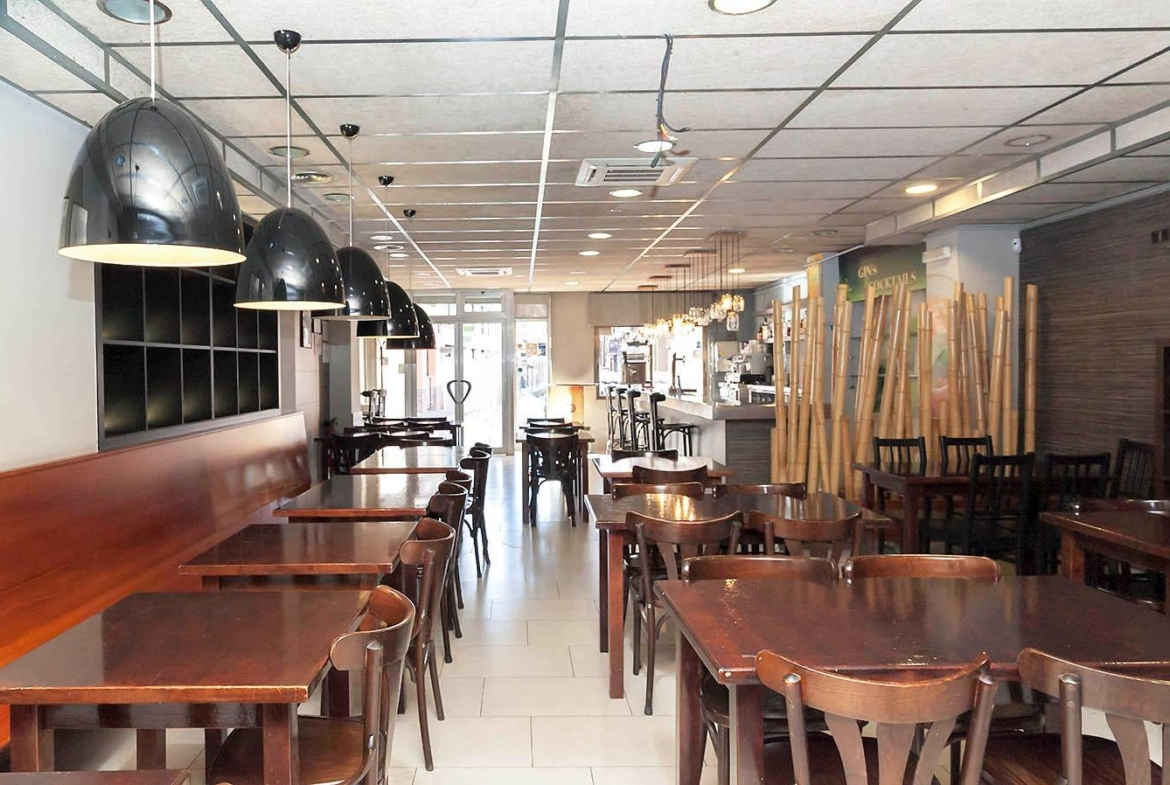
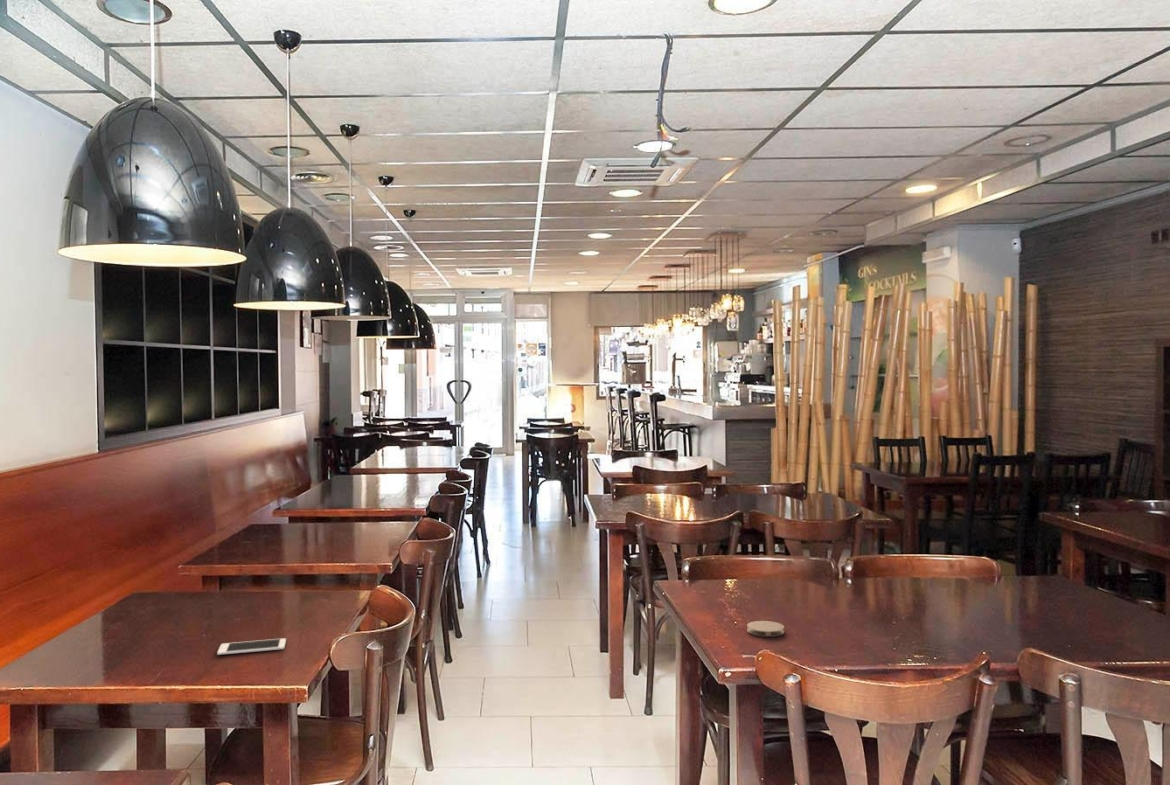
+ coaster (765, 628)
+ cell phone (252, 646)
